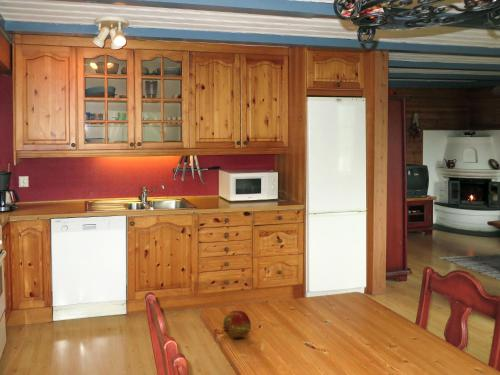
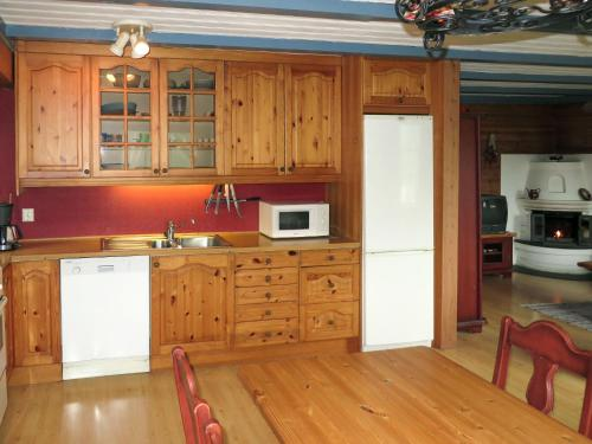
- fruit (235, 325)
